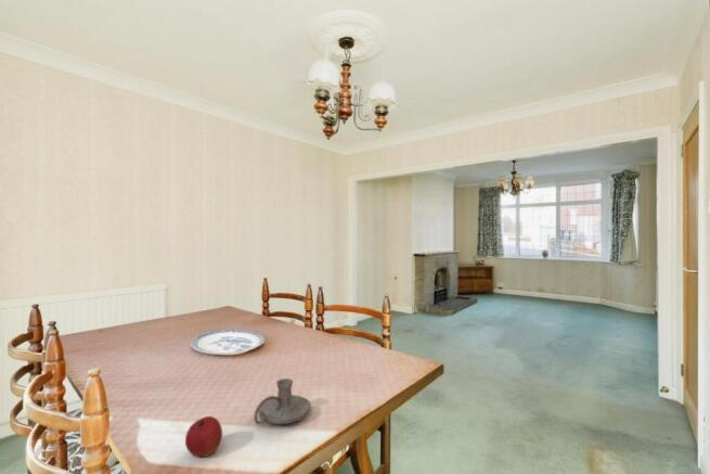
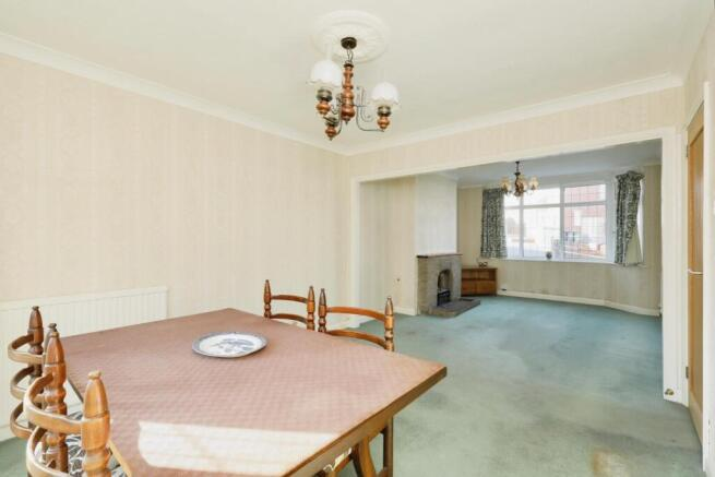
- apple (204, 436)
- candle holder (280, 400)
